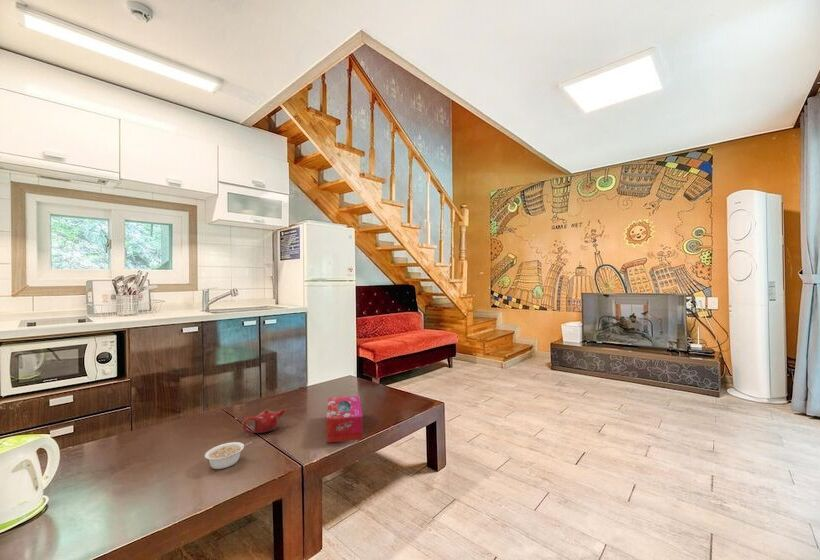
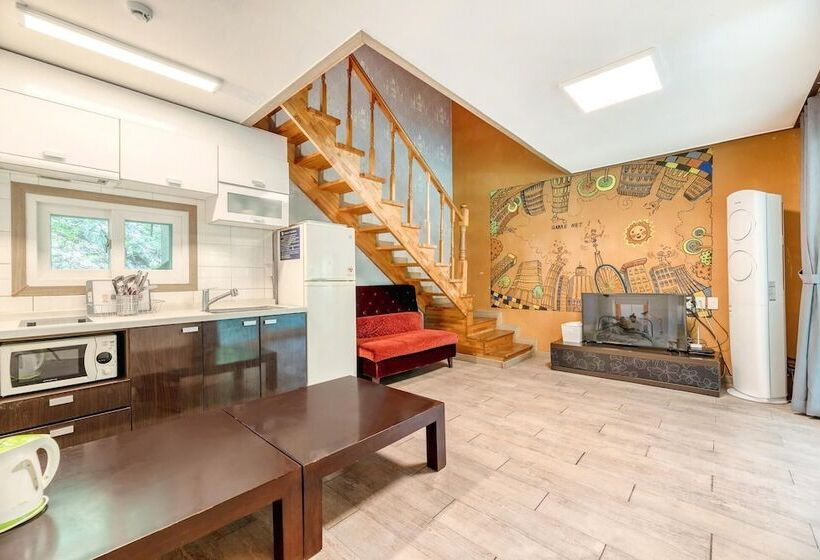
- legume (226, 454)
- tissue box (344, 417)
- teapot (265, 420)
